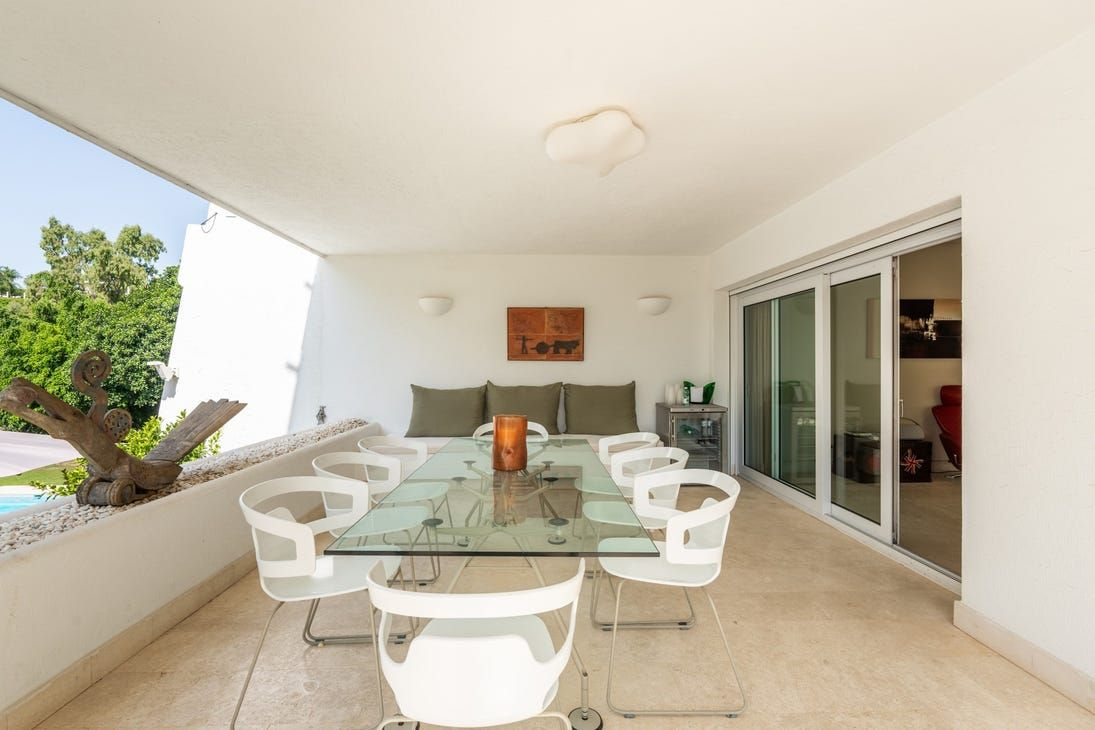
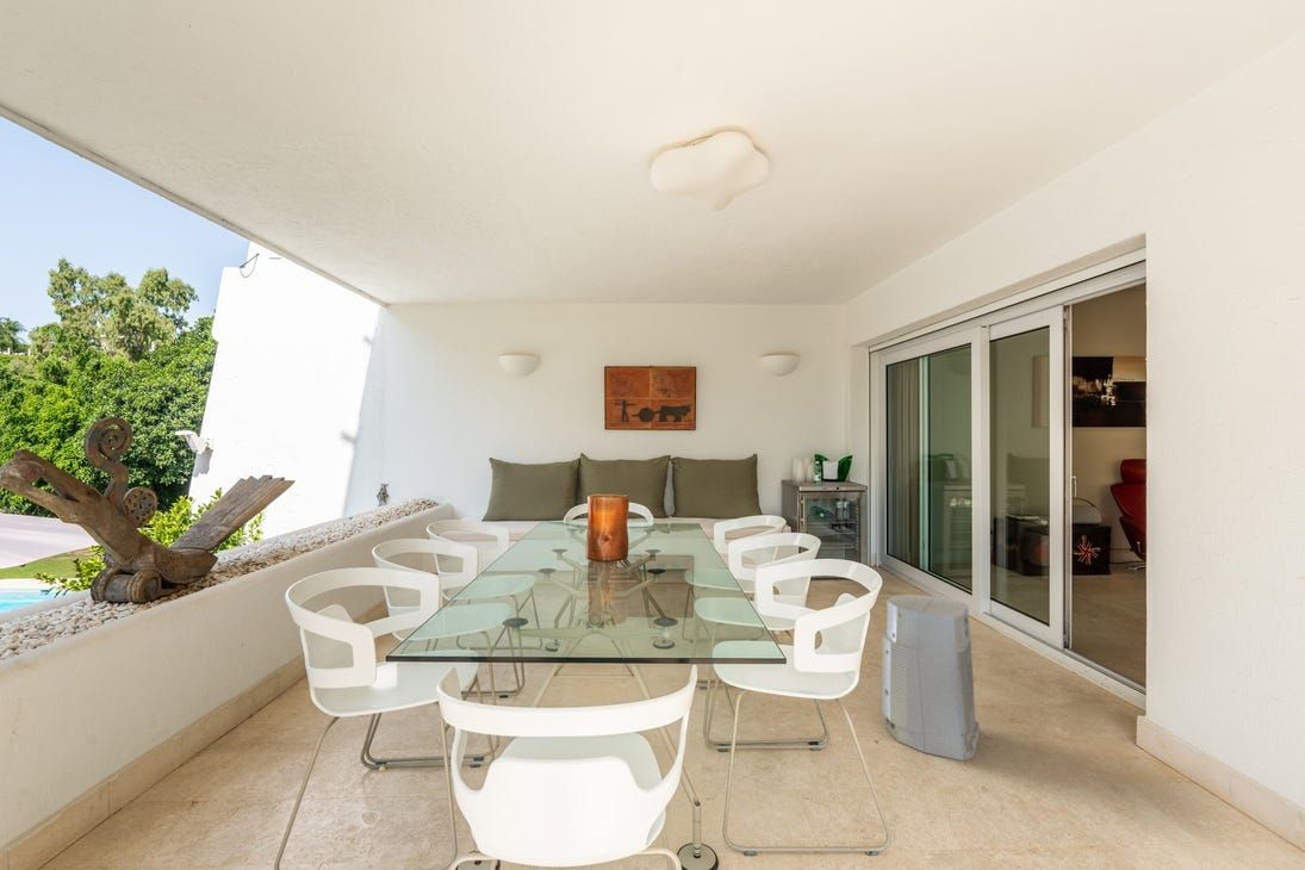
+ air purifier (927, 669)
